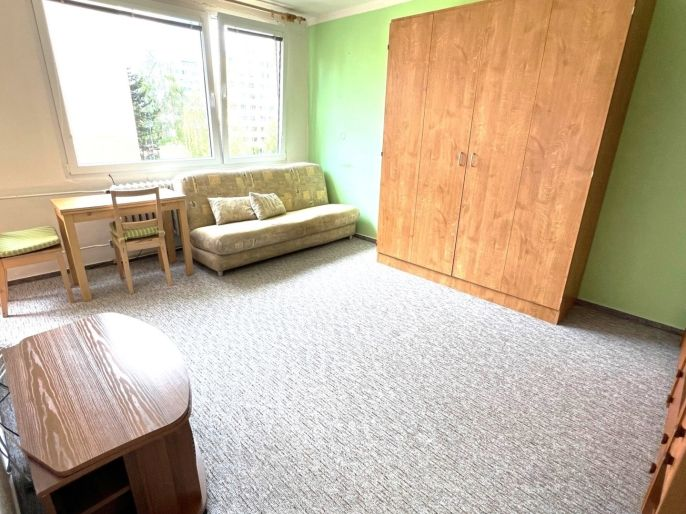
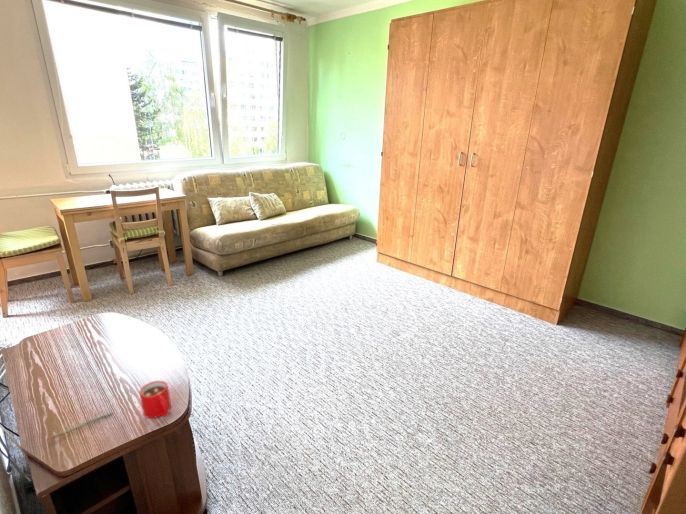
+ pen (83, 424)
+ mug (158, 401)
